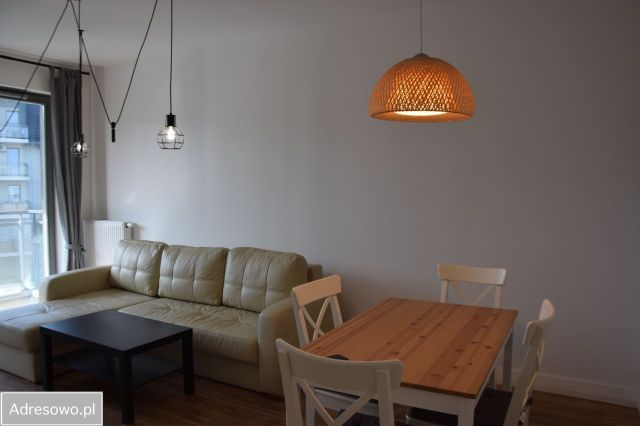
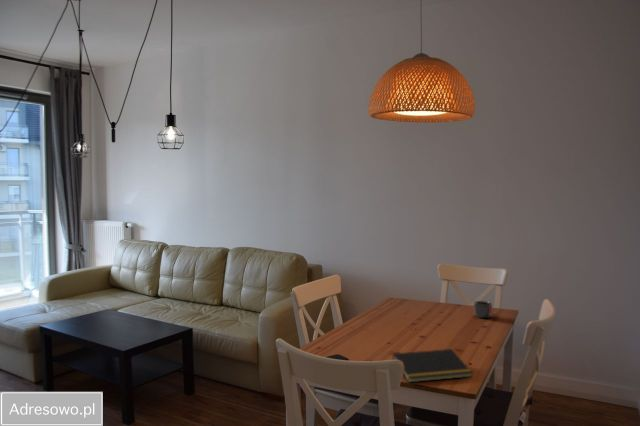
+ notepad (431, 364)
+ mug (483, 309)
